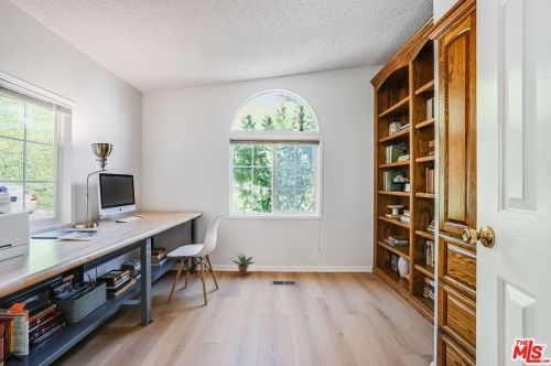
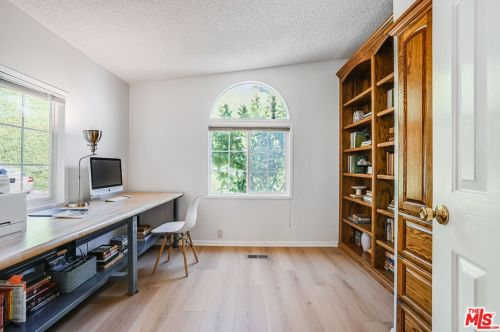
- potted plant (242, 265)
